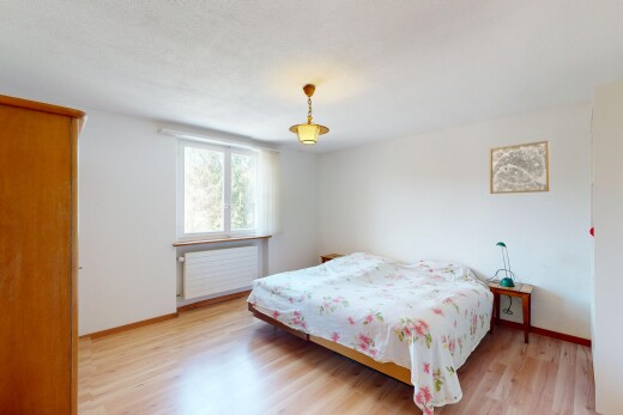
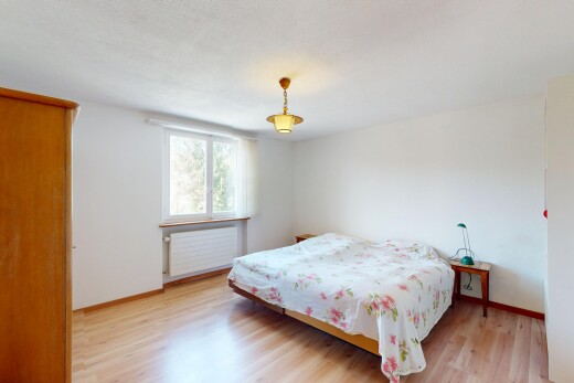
- wall art (518, 169)
